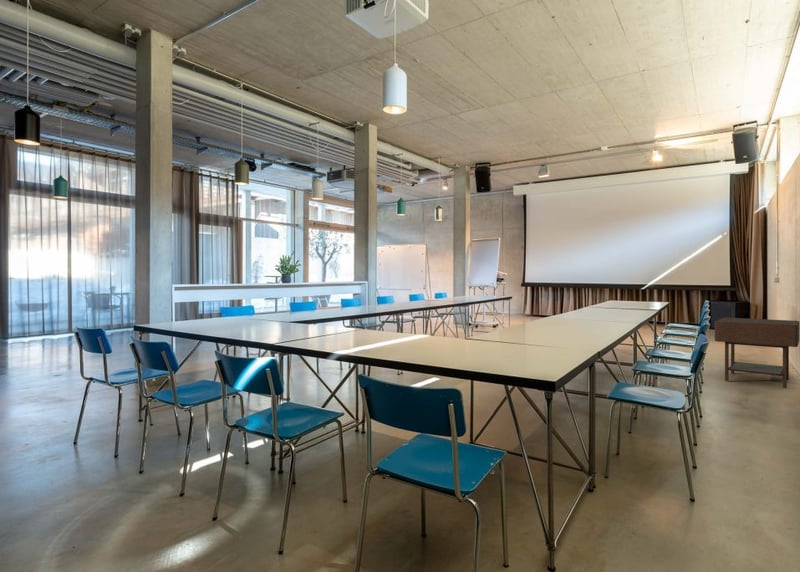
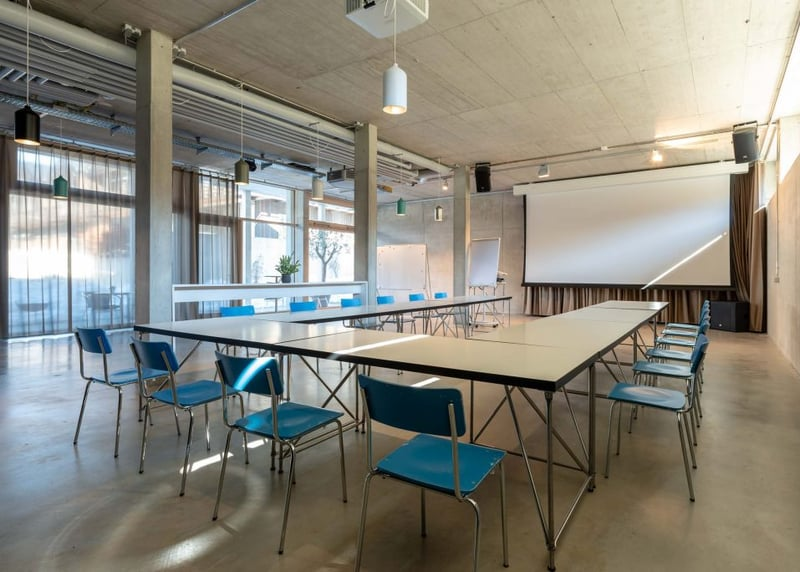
- side table (756, 345)
